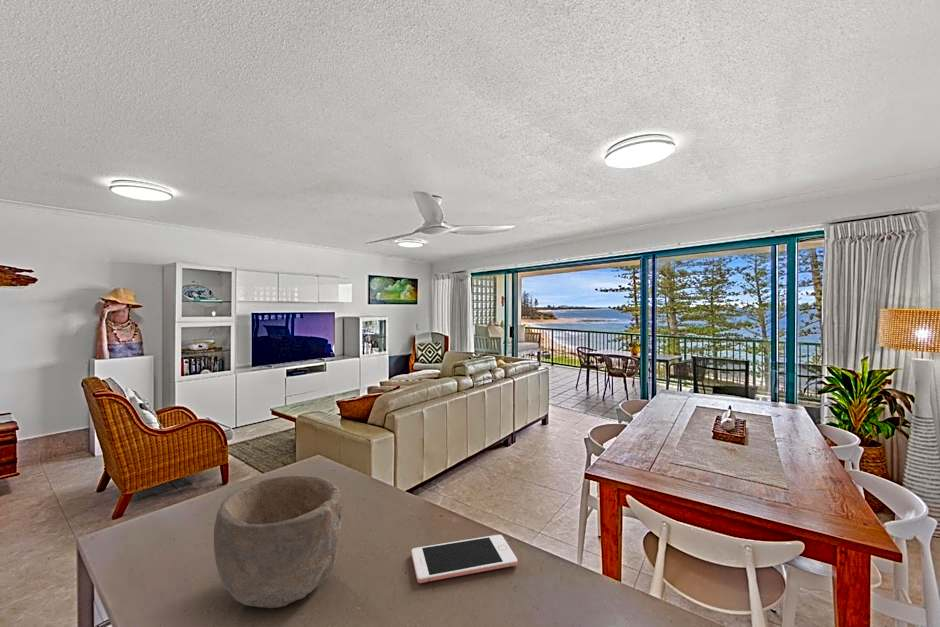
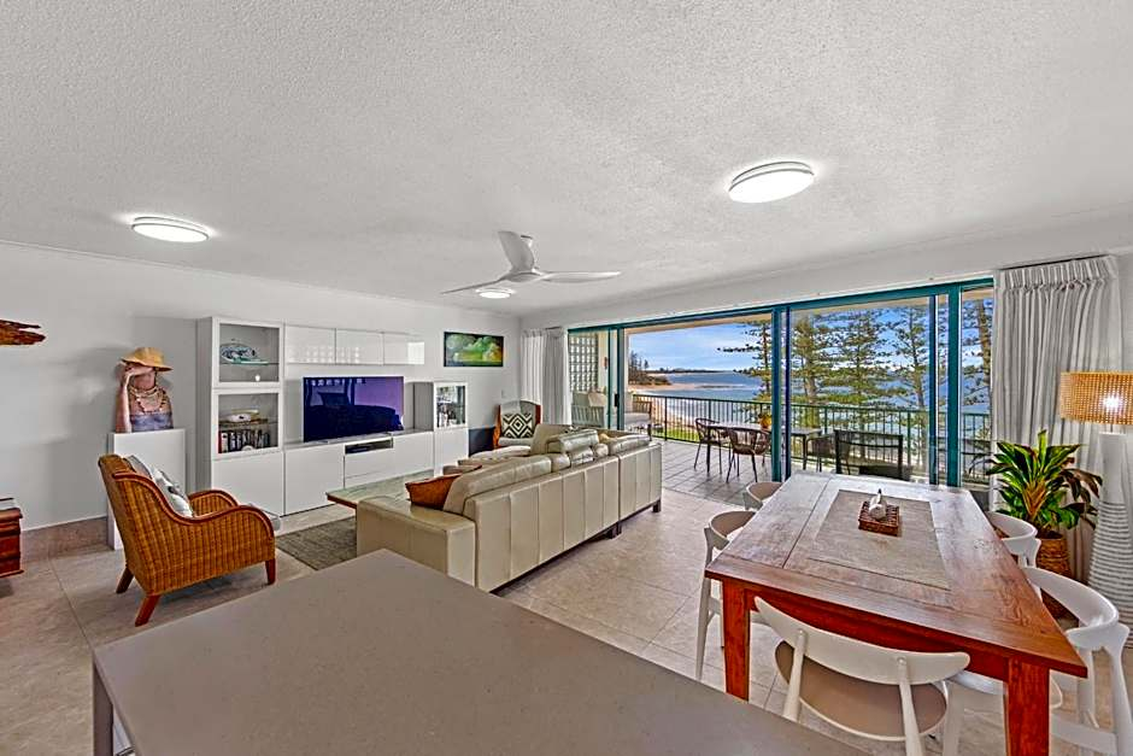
- cell phone (463, 556)
- bowl (282, 539)
